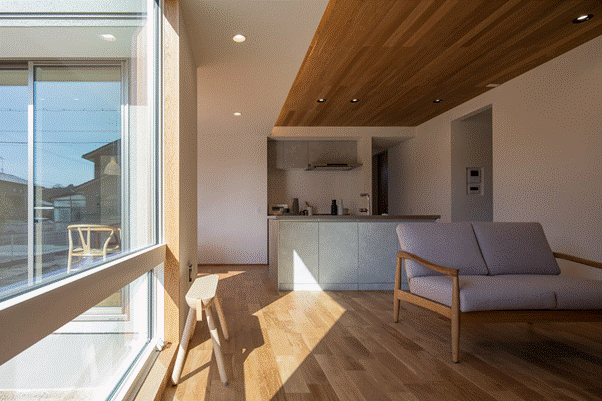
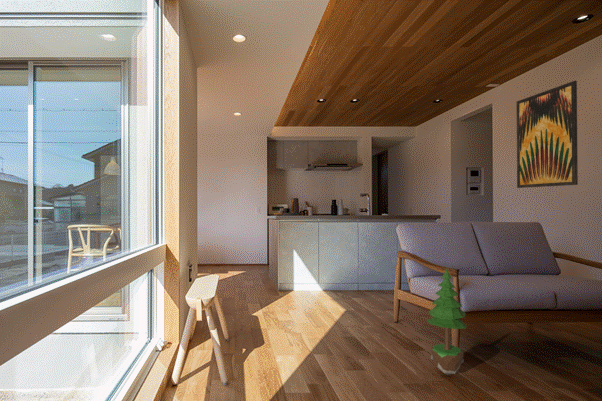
+ potted tree (447, 321)
+ wall art (544, 139)
